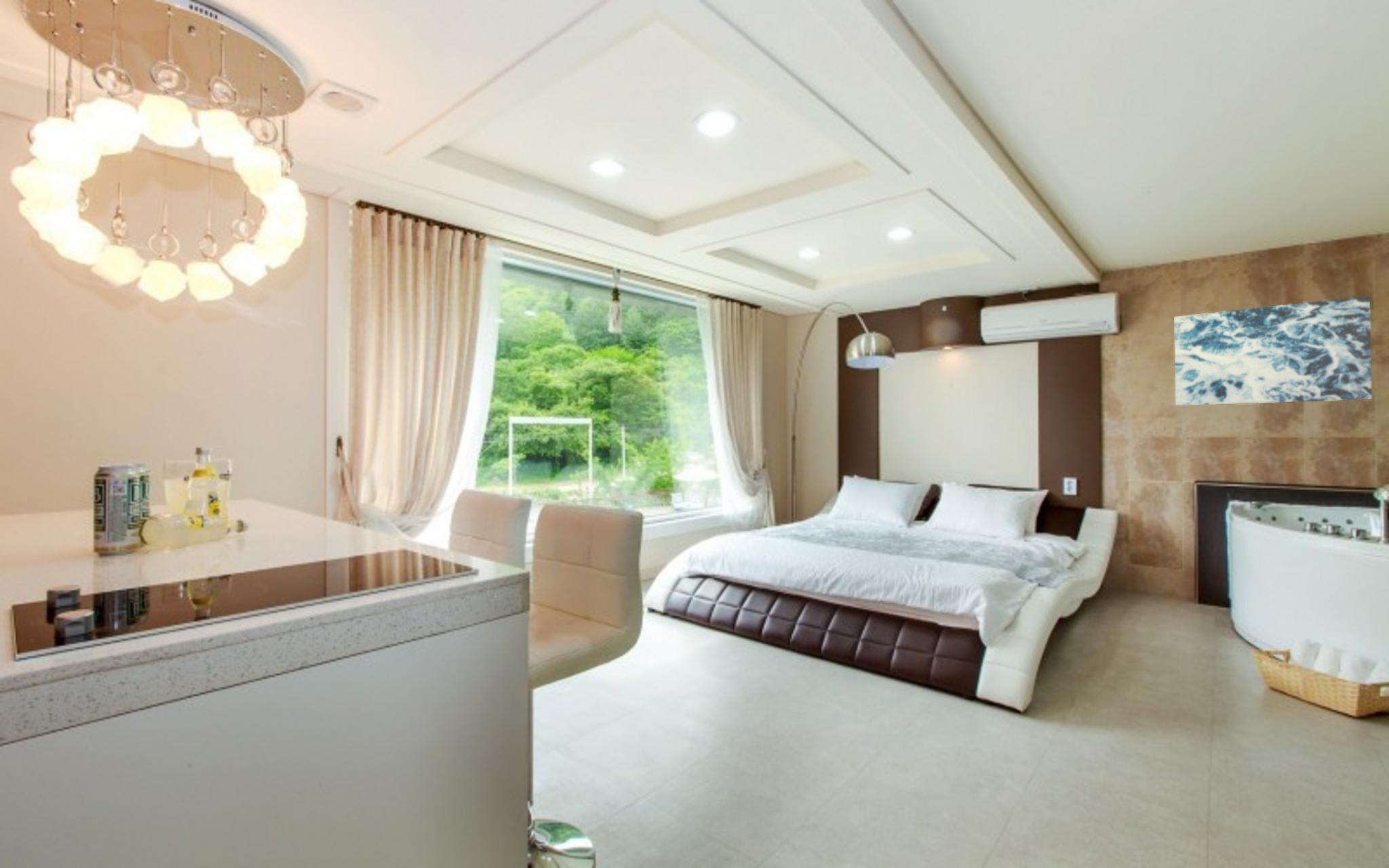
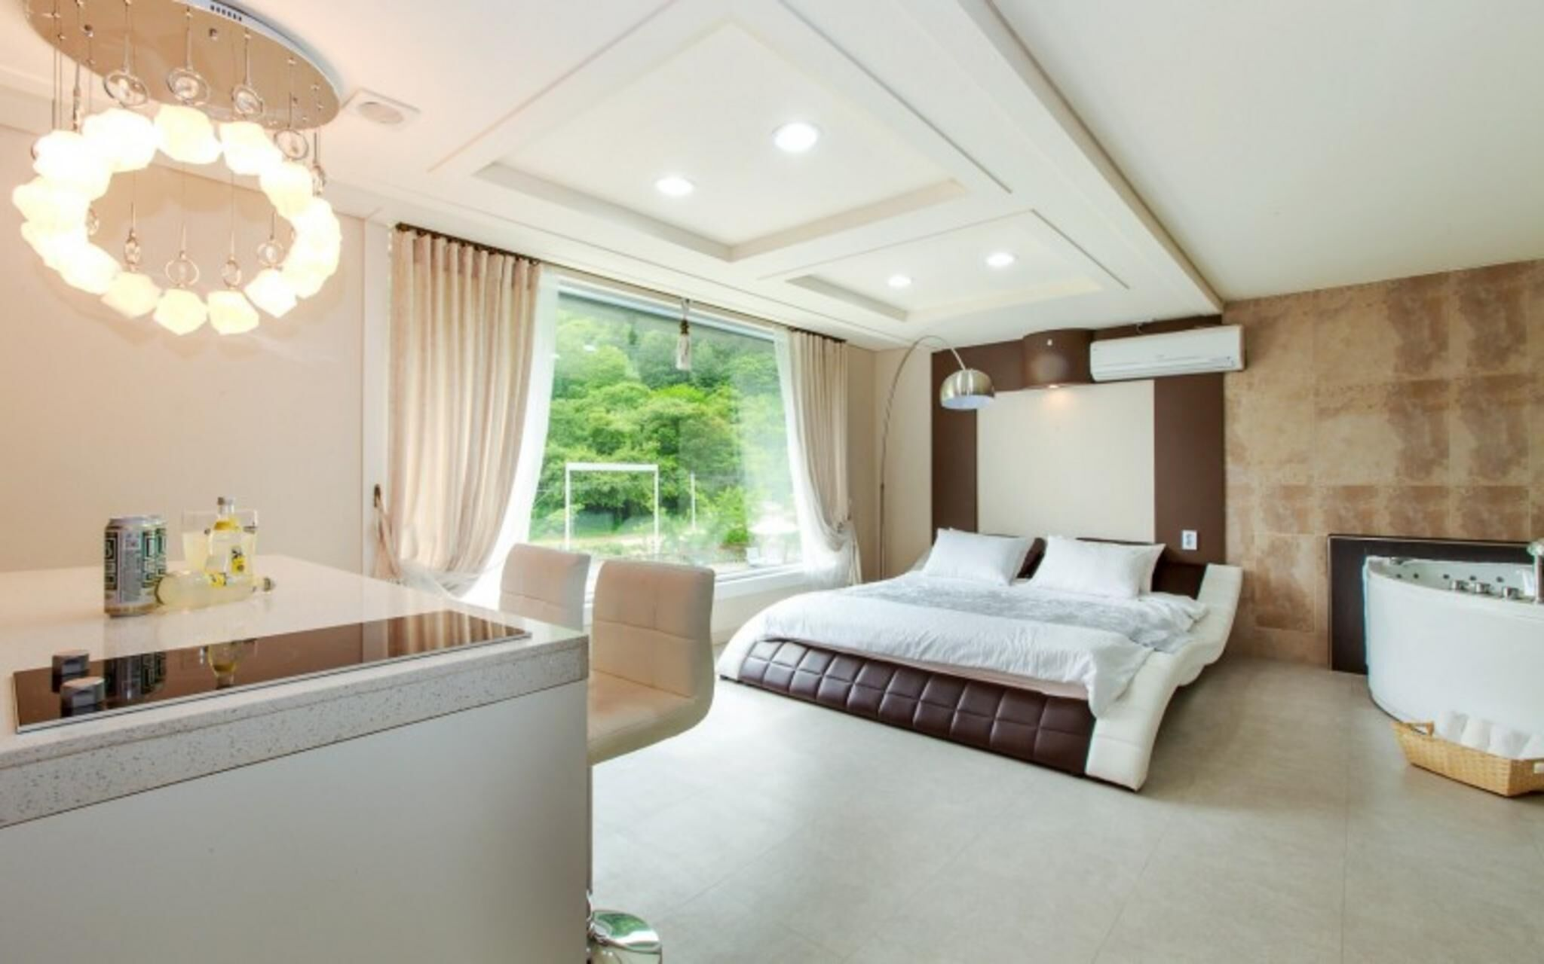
- wall art (1265, 355)
